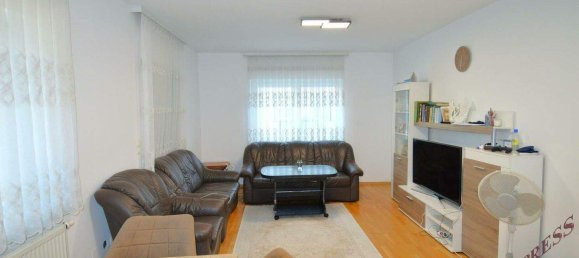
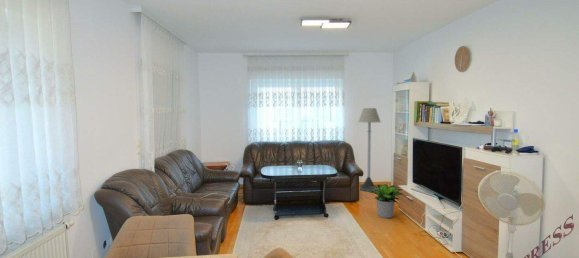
+ floor lamp (369, 148)
+ potted plant (387, 202)
